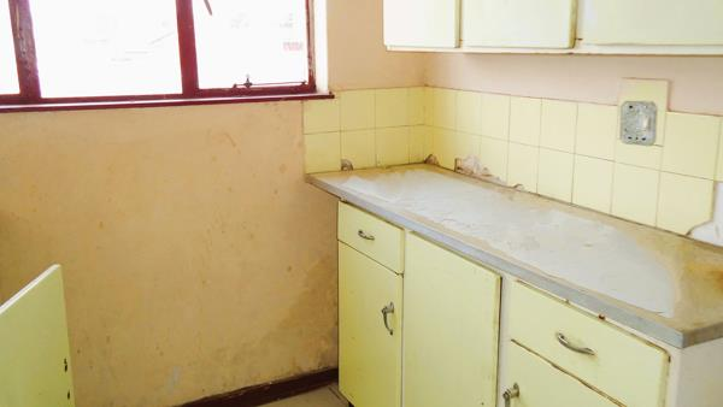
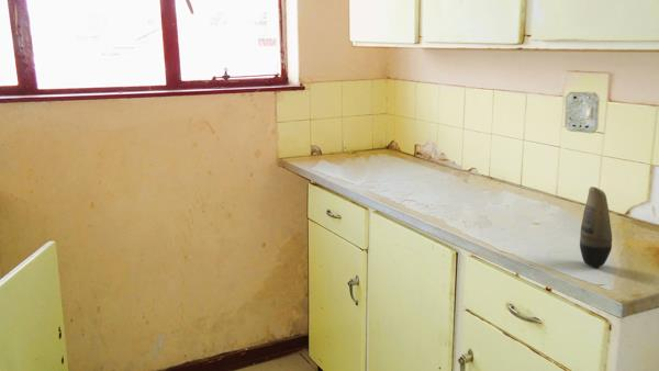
+ cosmetic container (596, 226)
